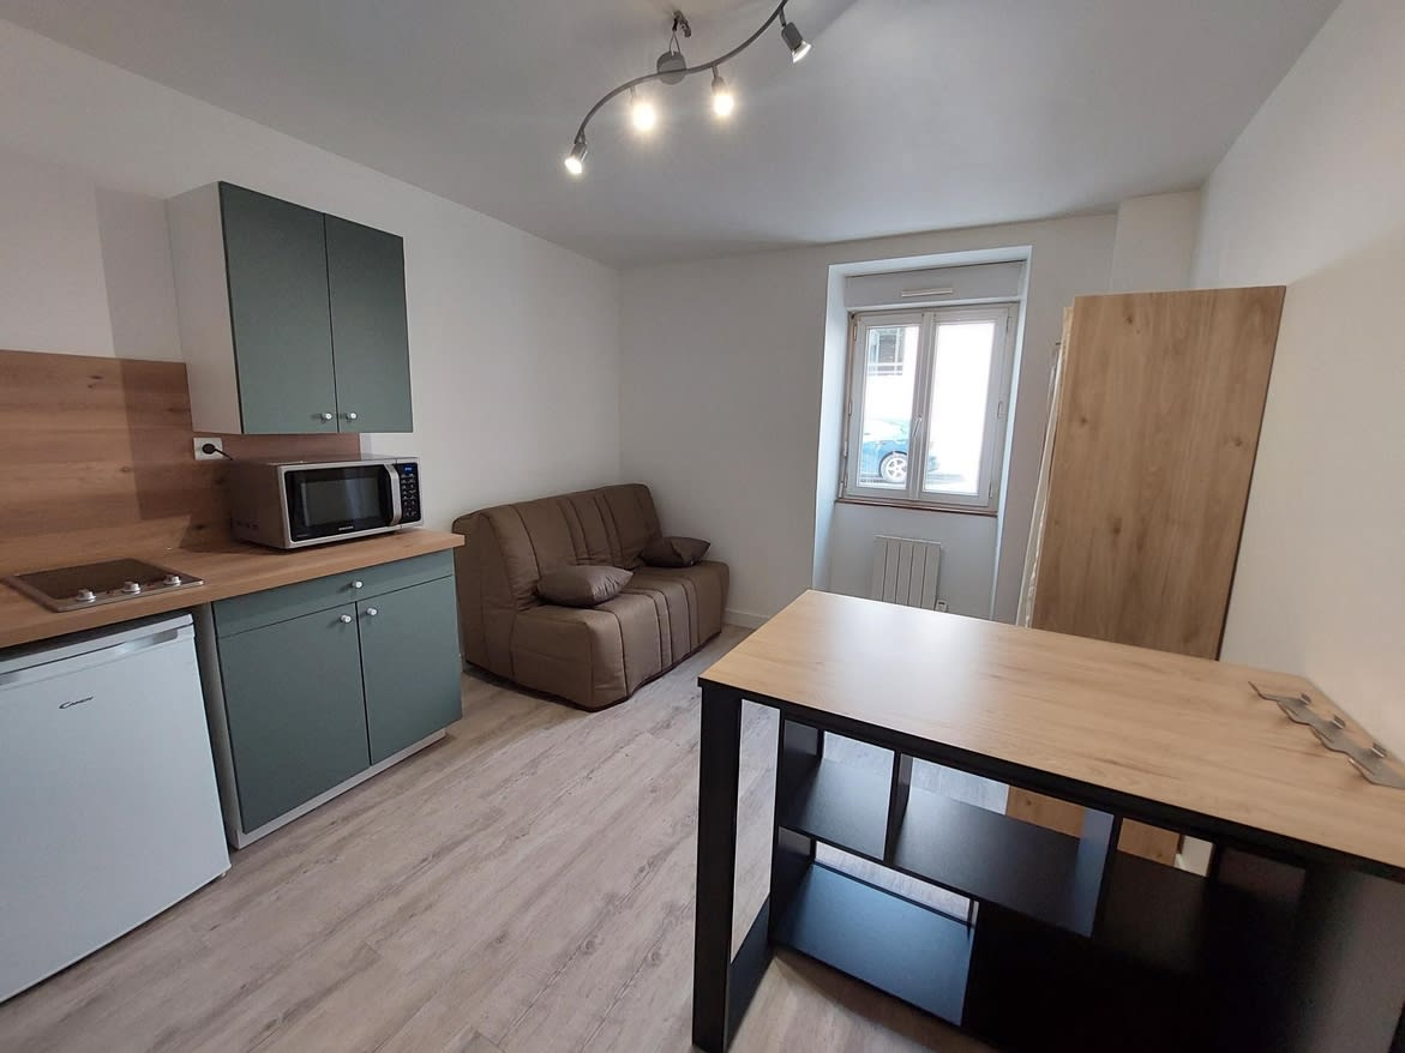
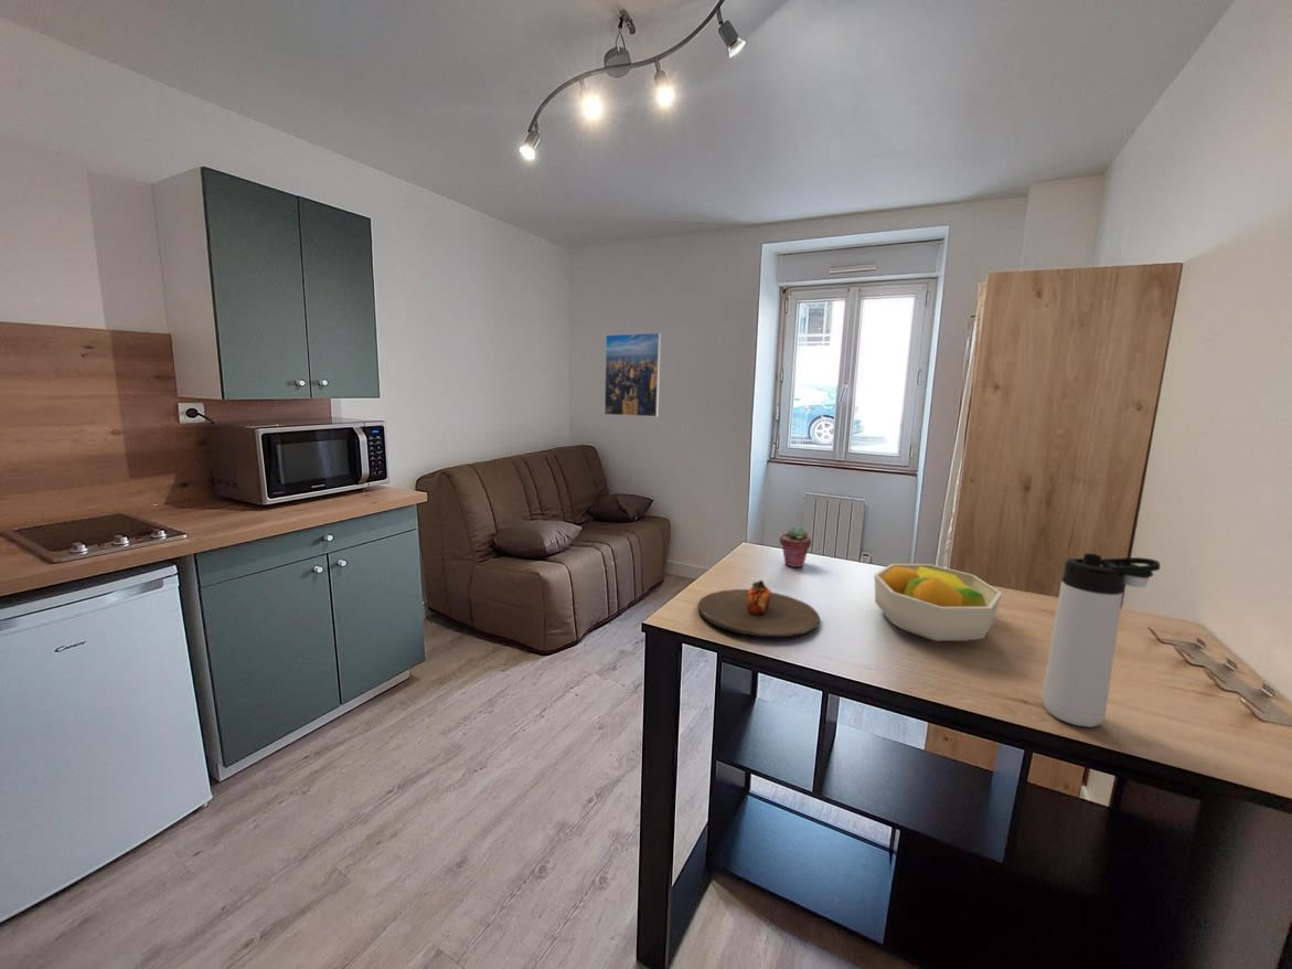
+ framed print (631, 375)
+ fruit bowl (933, 593)
+ potted succulent (794, 544)
+ plate (758, 596)
+ thermos bottle (1098, 638)
